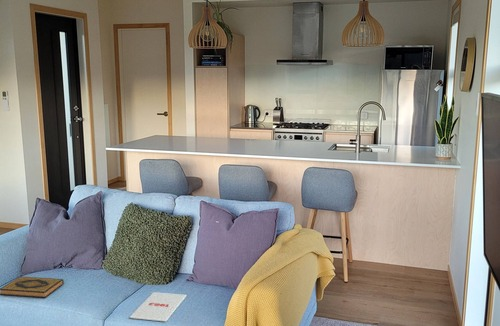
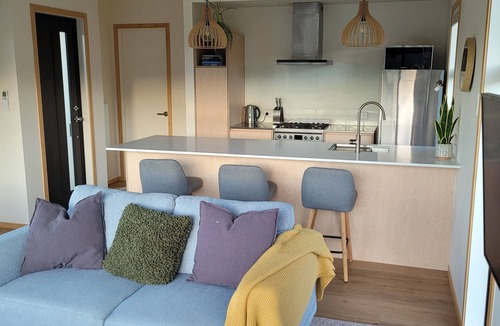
- hardback book (32, 286)
- magazine (159, 305)
